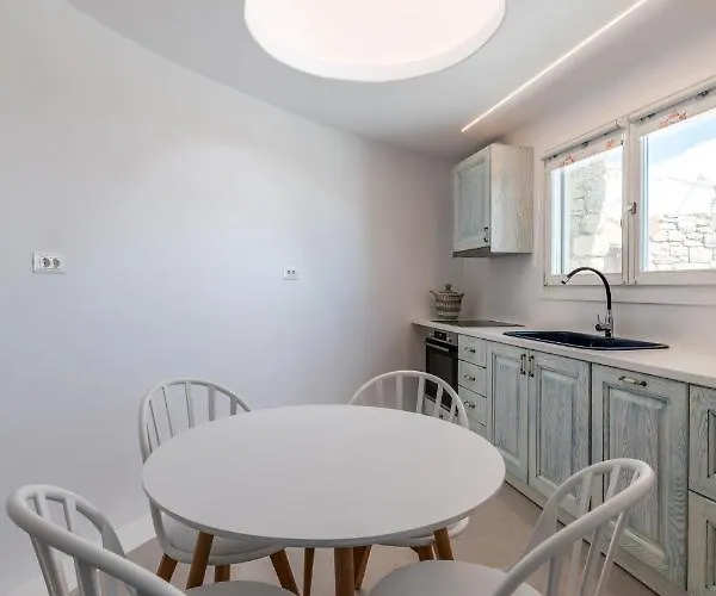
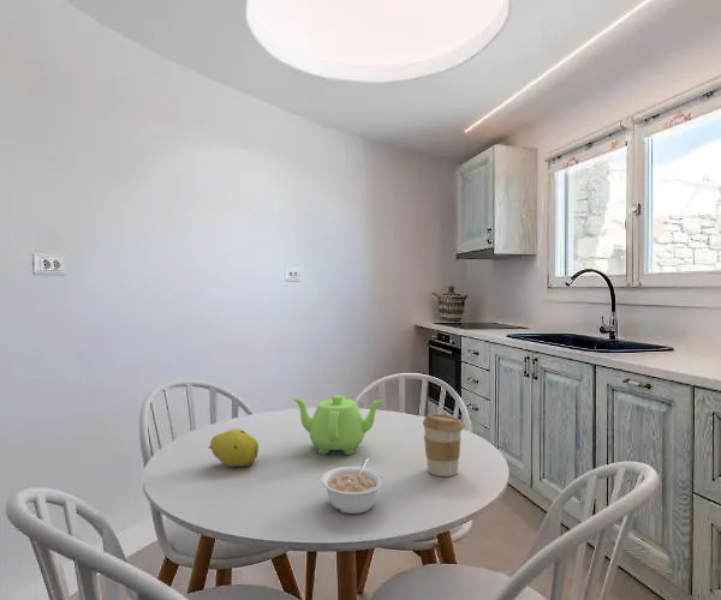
+ fruit (233, 446)
+ teapot (338, 421)
+ coffee cup (442, 443)
+ legume (351, 487)
